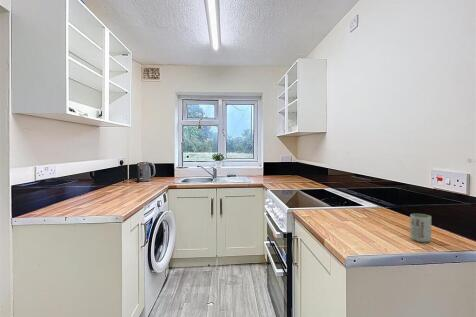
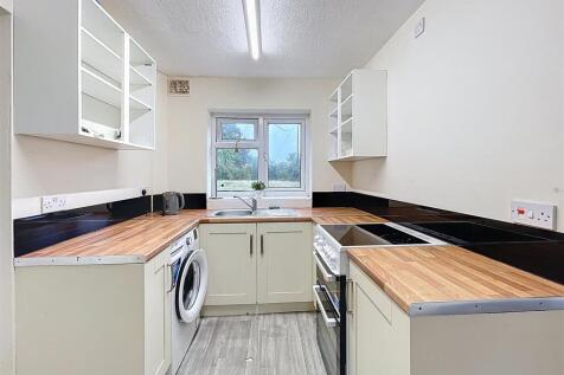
- cup (420, 227)
